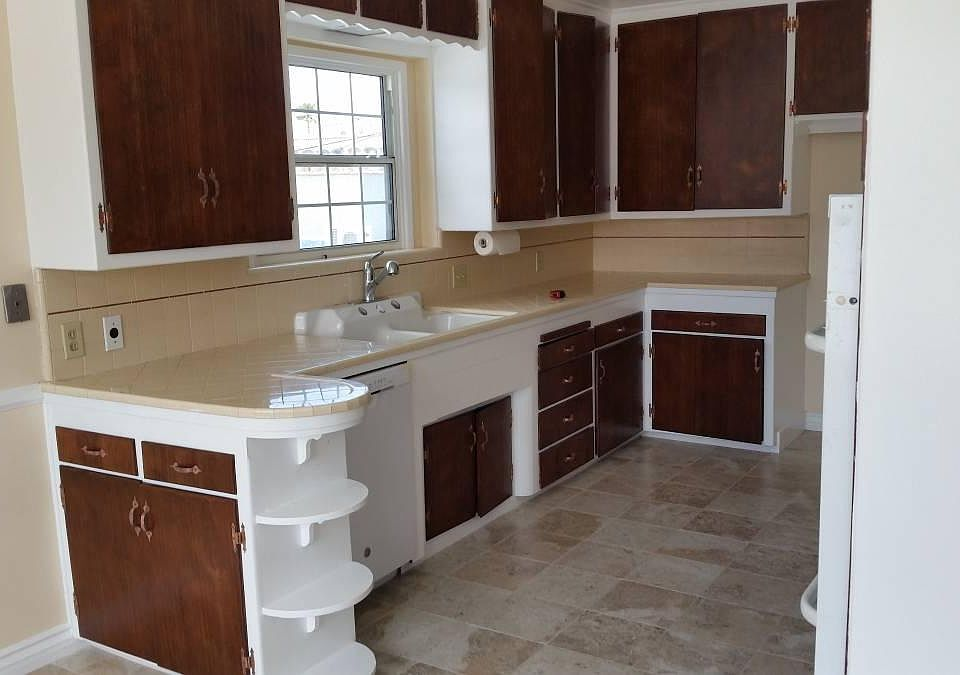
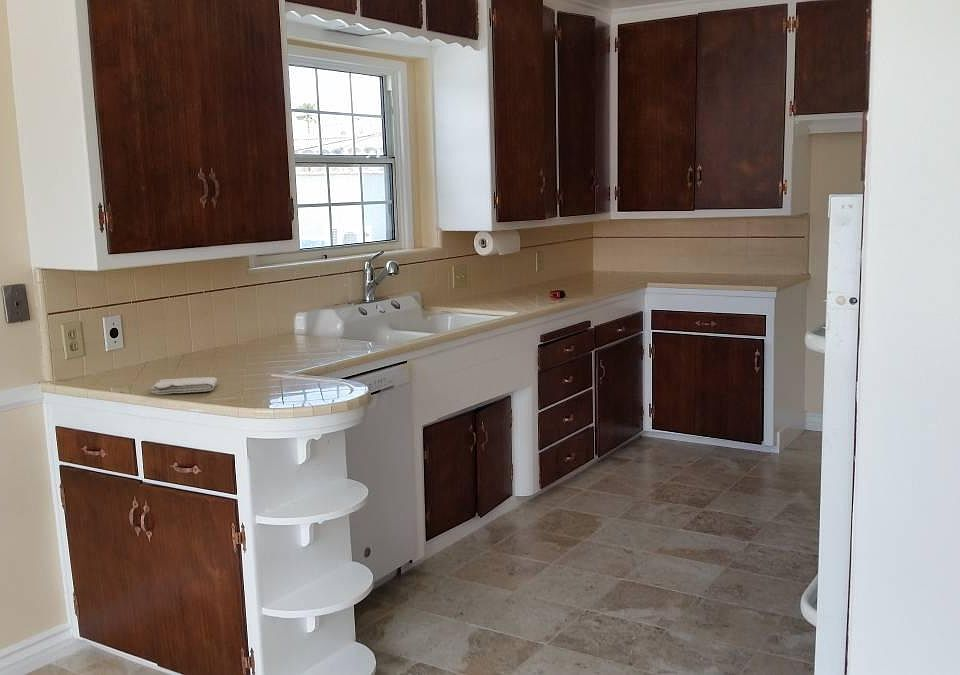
+ washcloth (185, 384)
